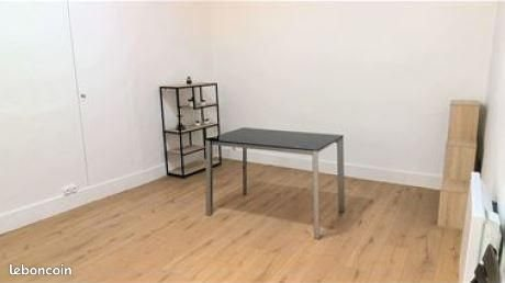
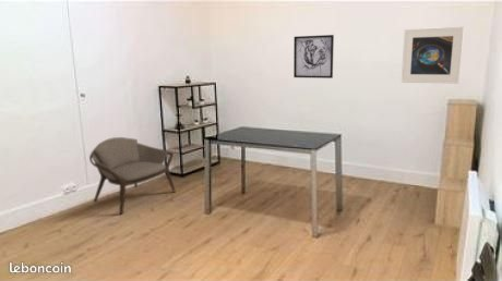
+ chair (129, 169)
+ wall art (312, 57)
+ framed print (431, 56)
